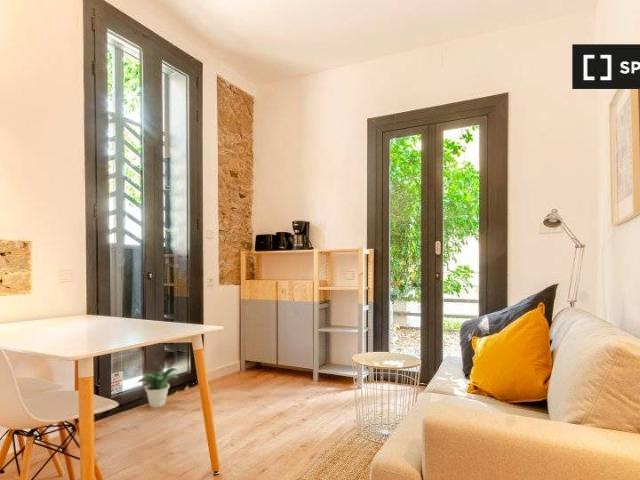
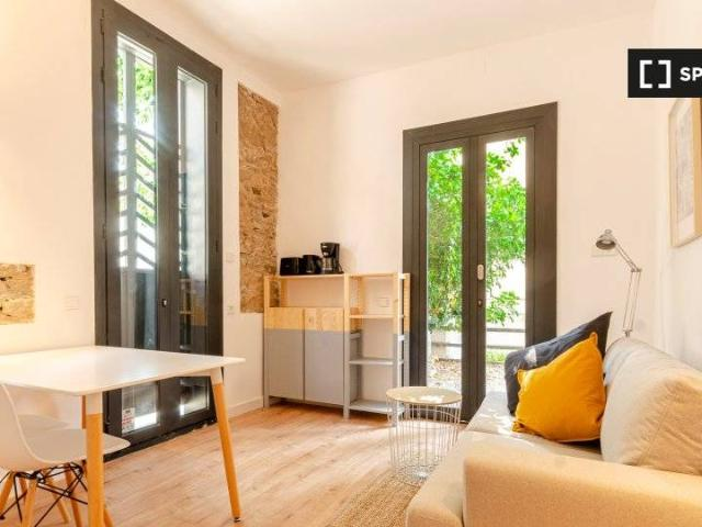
- potted plant (160, 388)
